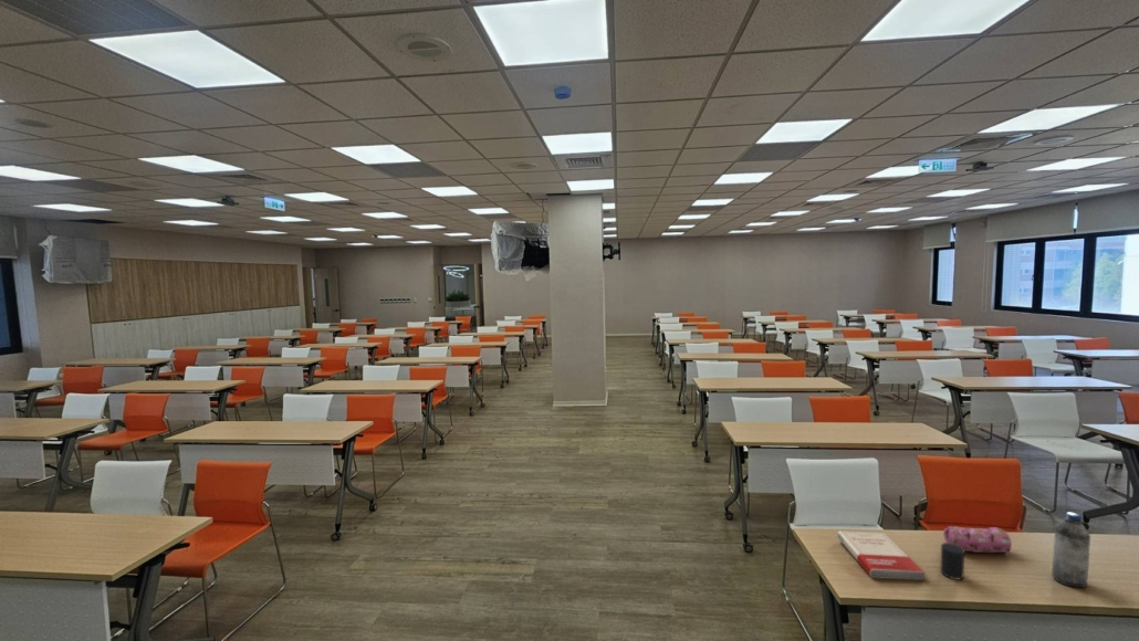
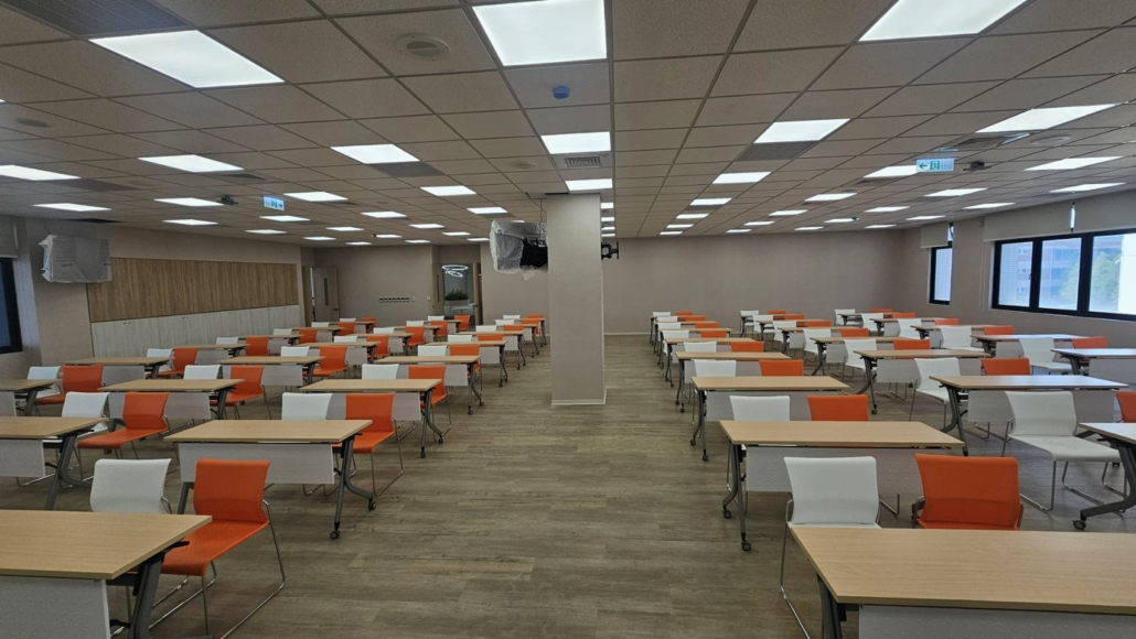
- water bottle (1070, 547)
- cup (952, 560)
- book (877, 554)
- pencil case (976, 538)
